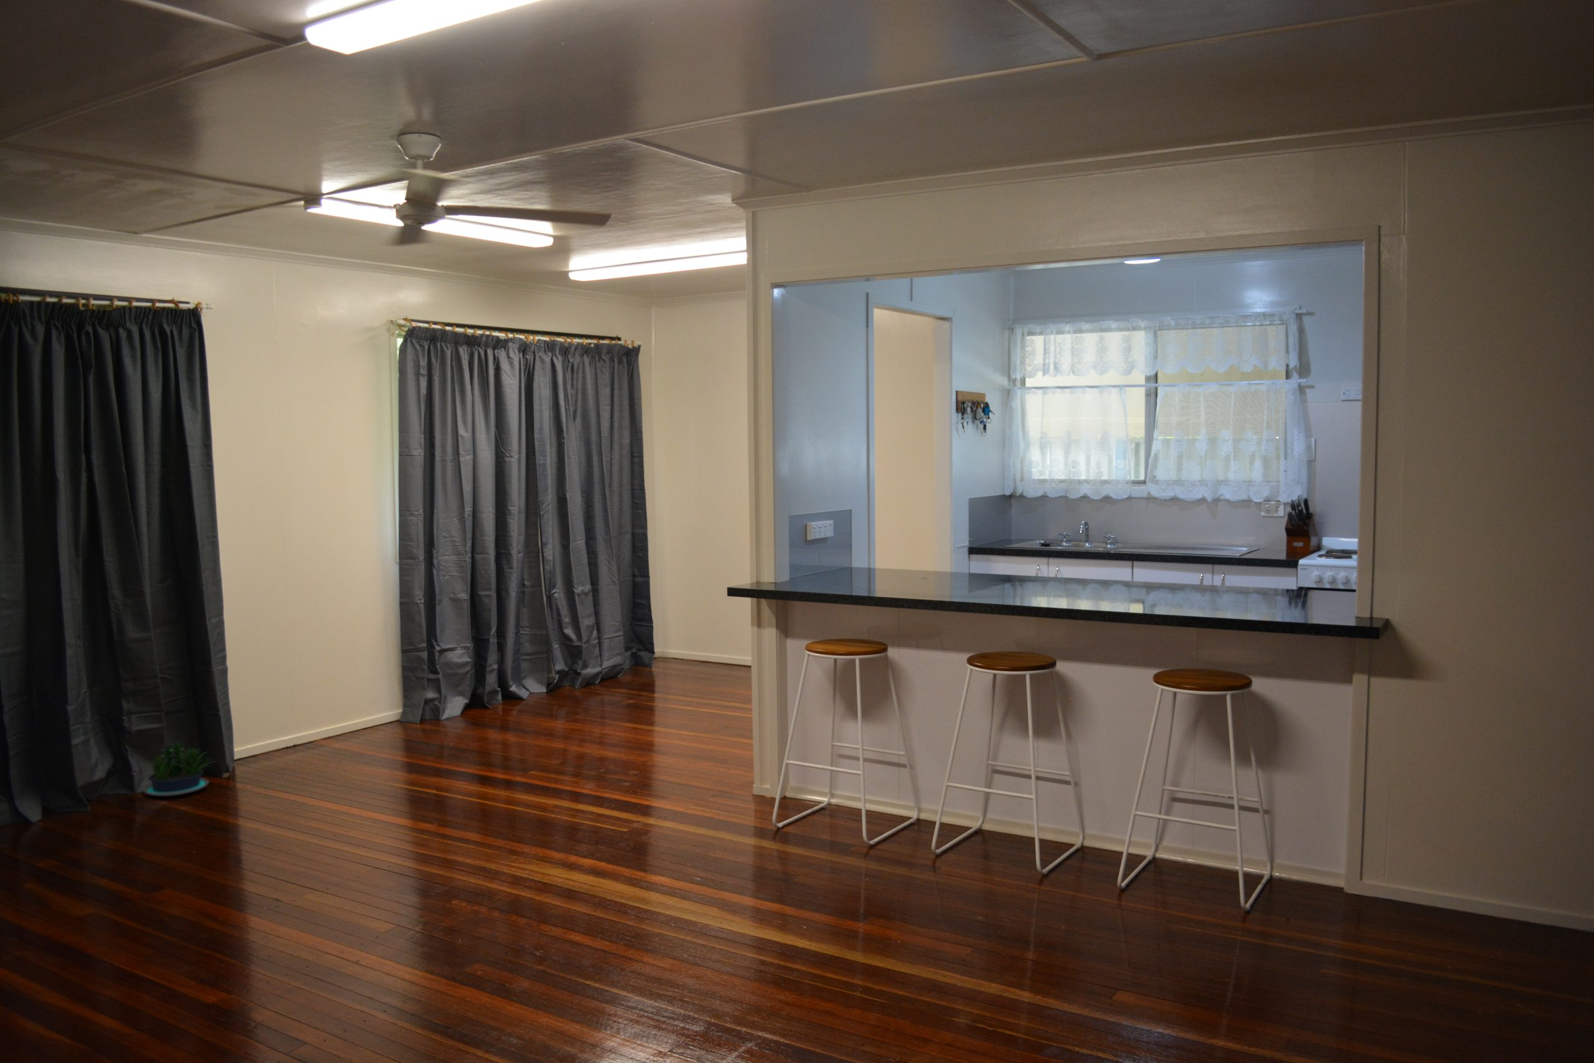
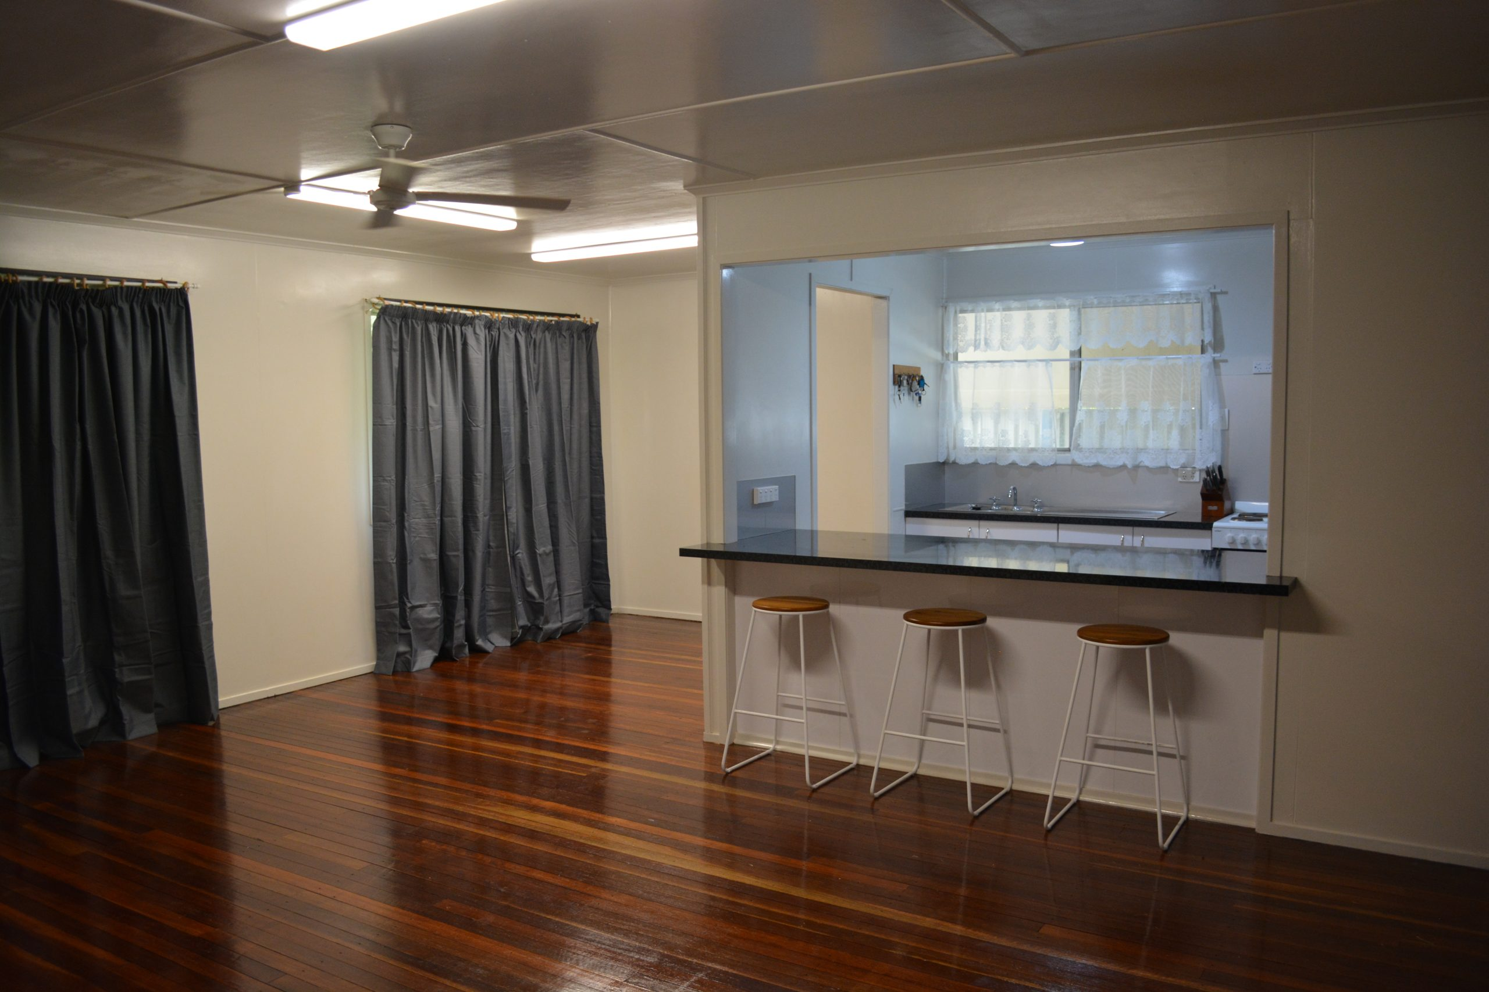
- potted plant (181, 768)
